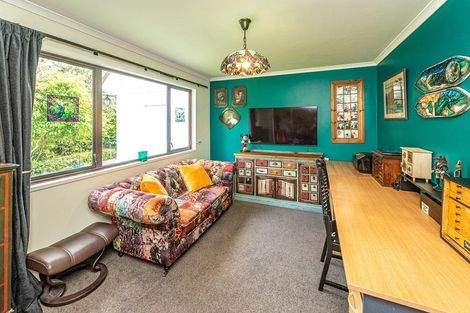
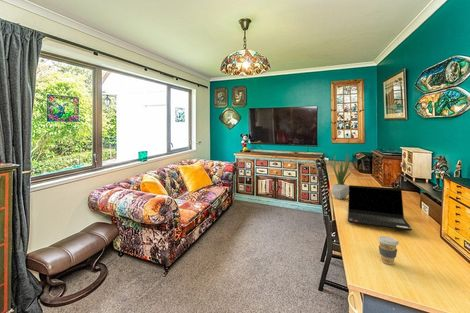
+ coffee cup (387, 250)
+ potted plant (341, 176)
+ laptop computer (375, 205)
